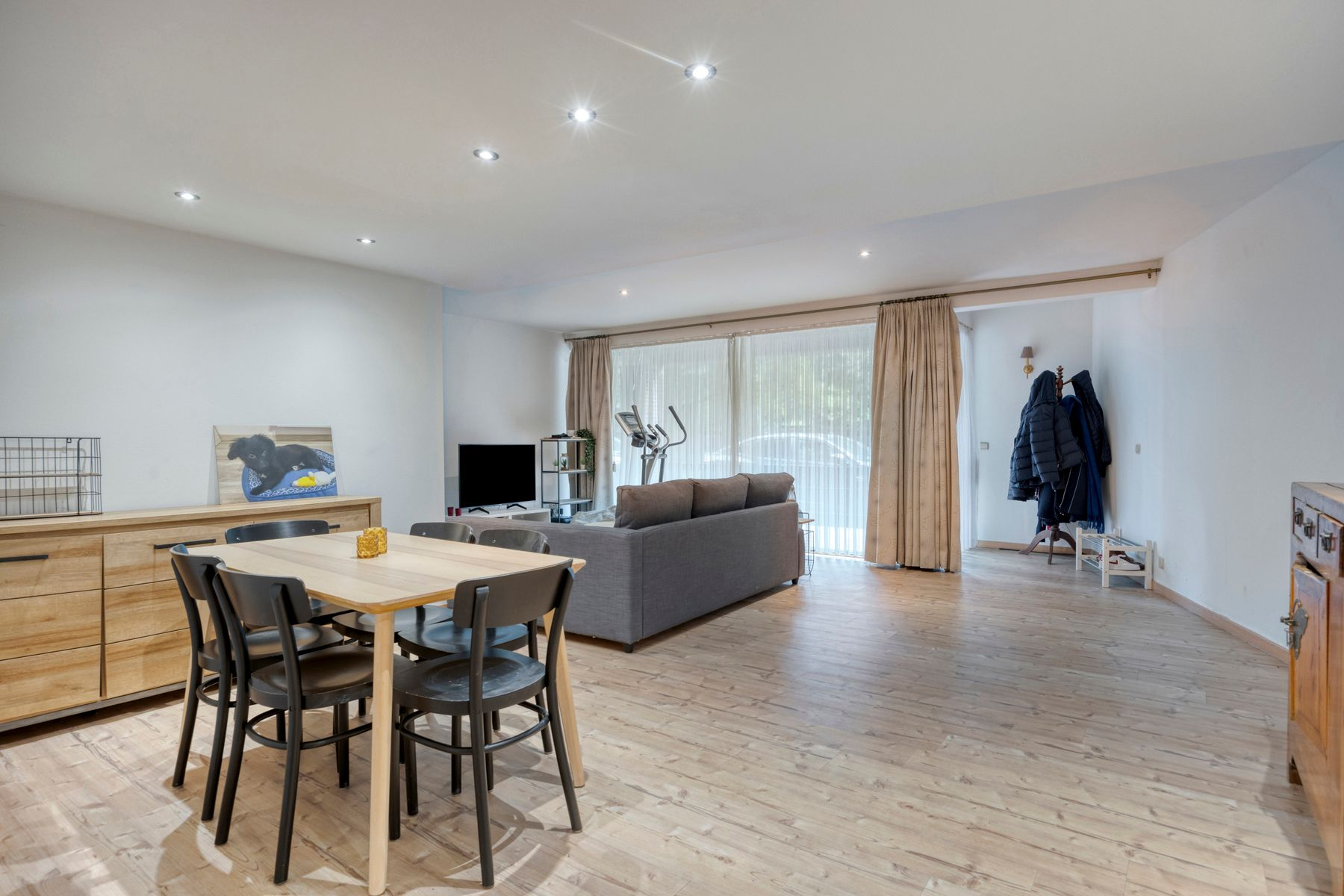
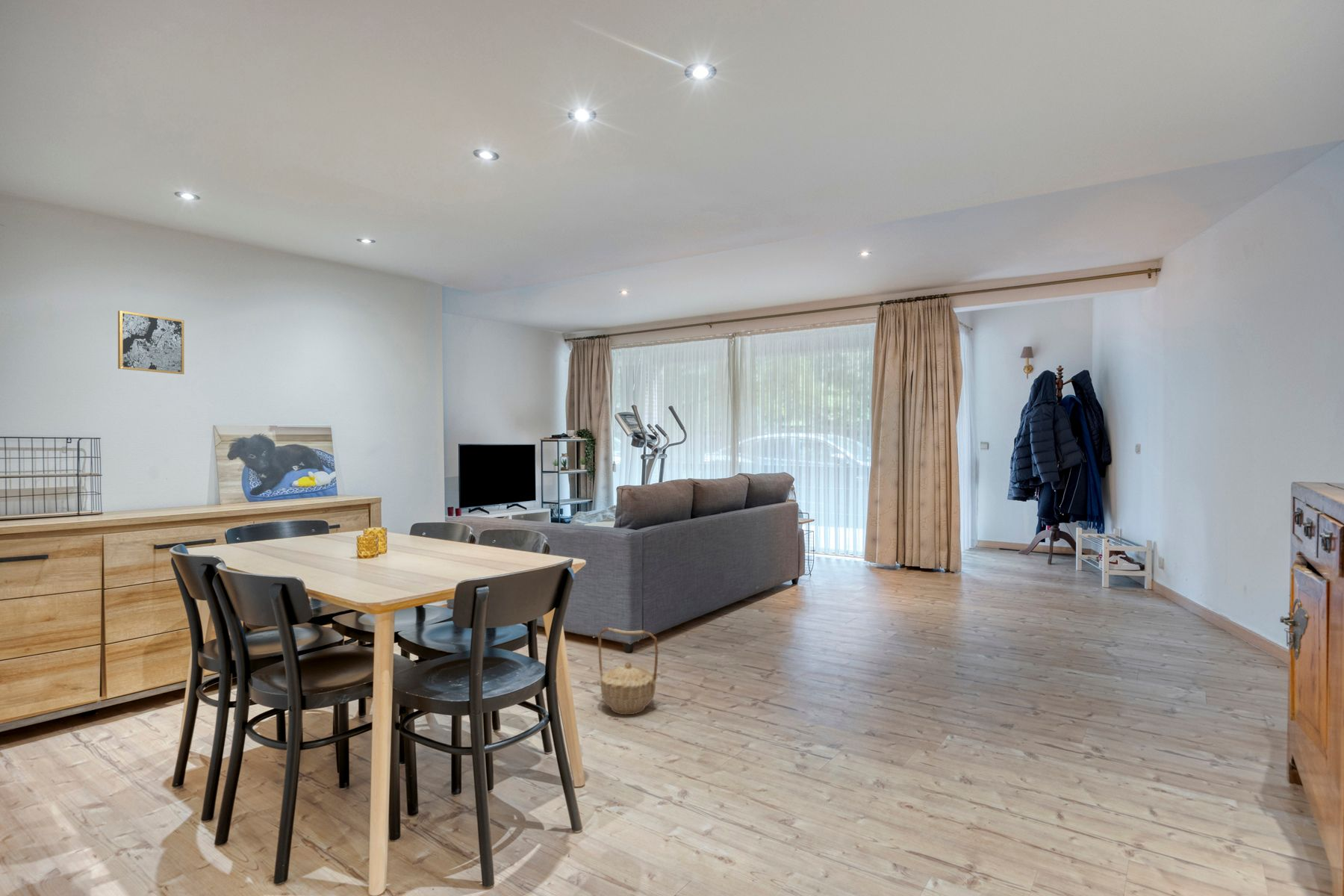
+ wall art (152, 343)
+ basket (627, 668)
